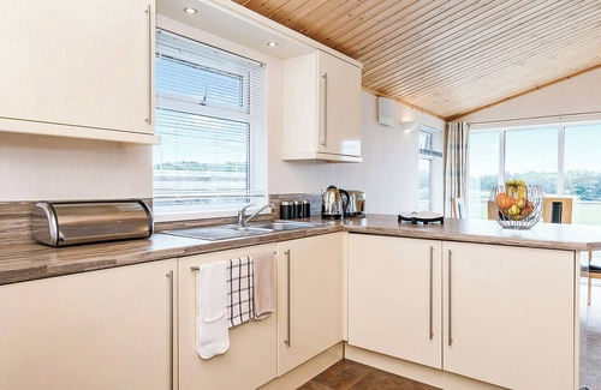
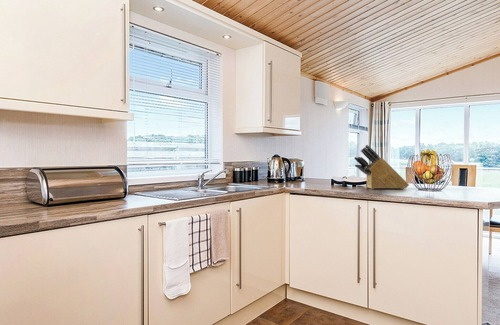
+ knife block (380, 166)
